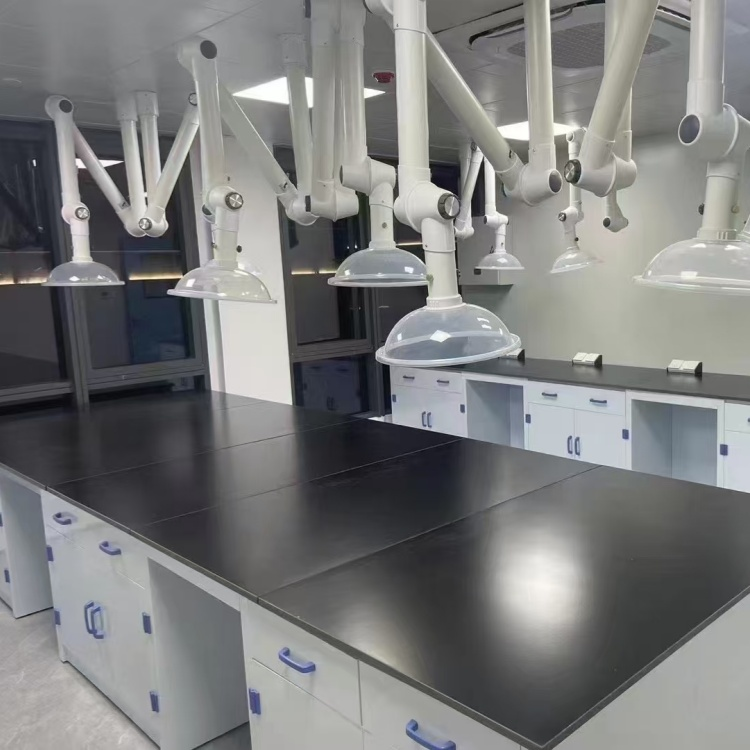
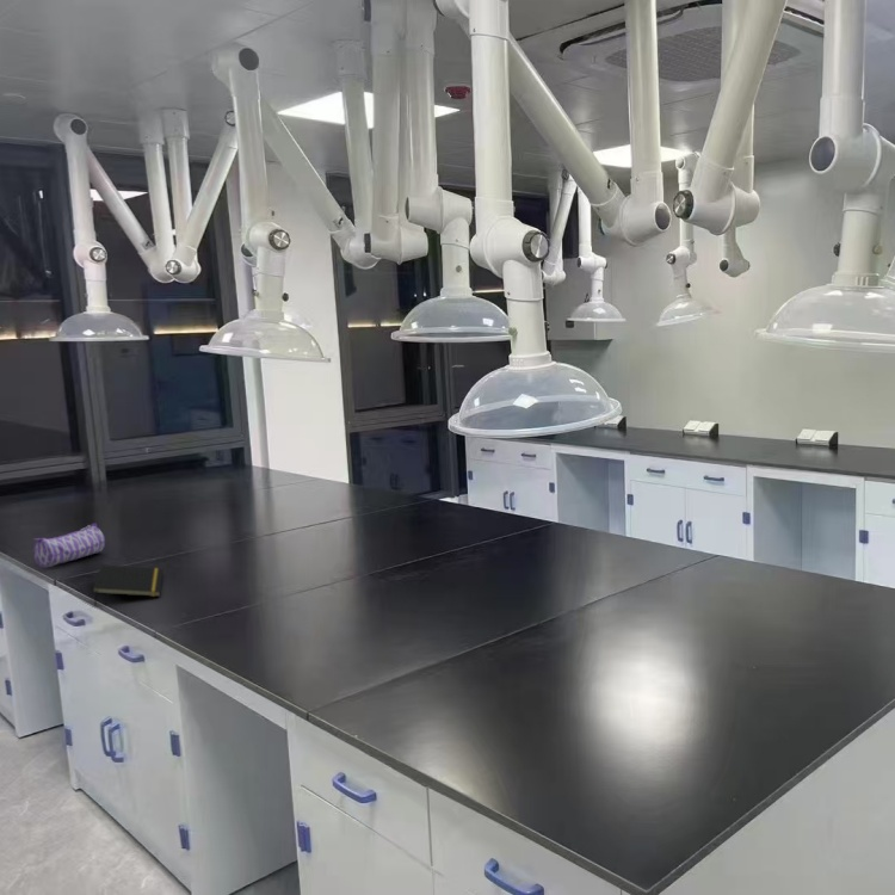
+ notepad (129, 580)
+ pencil case (70, 544)
